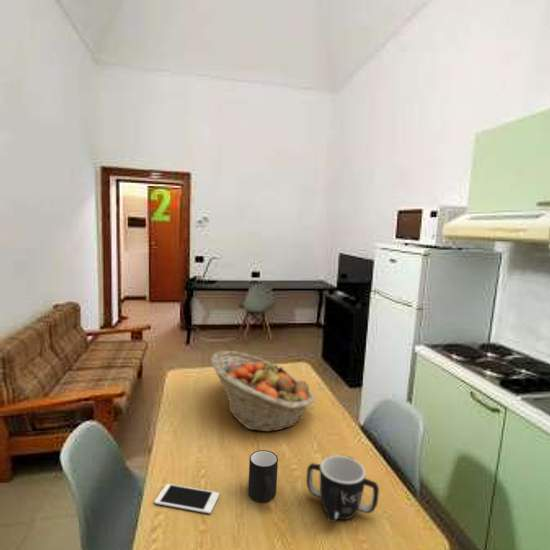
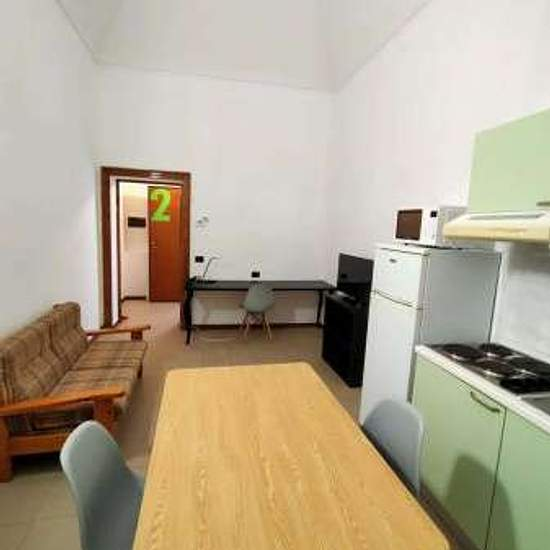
- cell phone (187, 498)
- mug (341, 488)
- mug (264, 480)
- fruit basket (260, 385)
